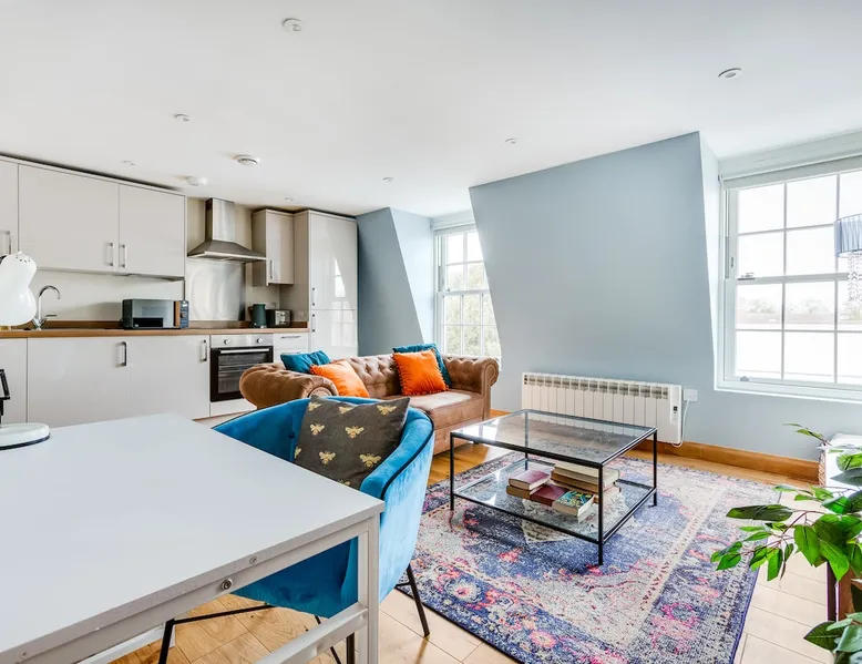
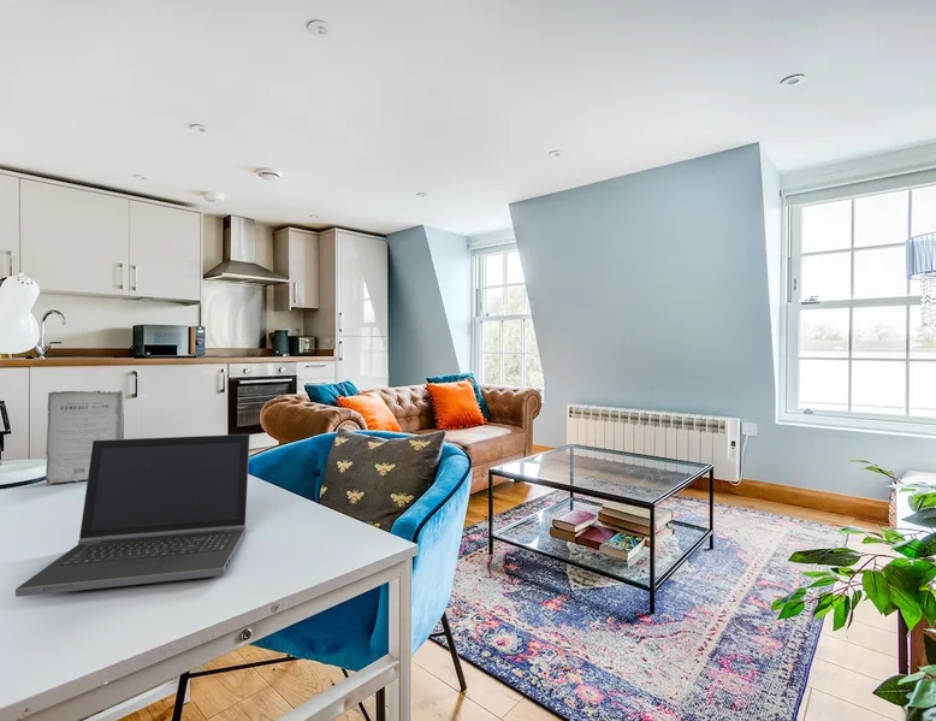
+ laptop computer (153, 501)
+ book (87, 435)
